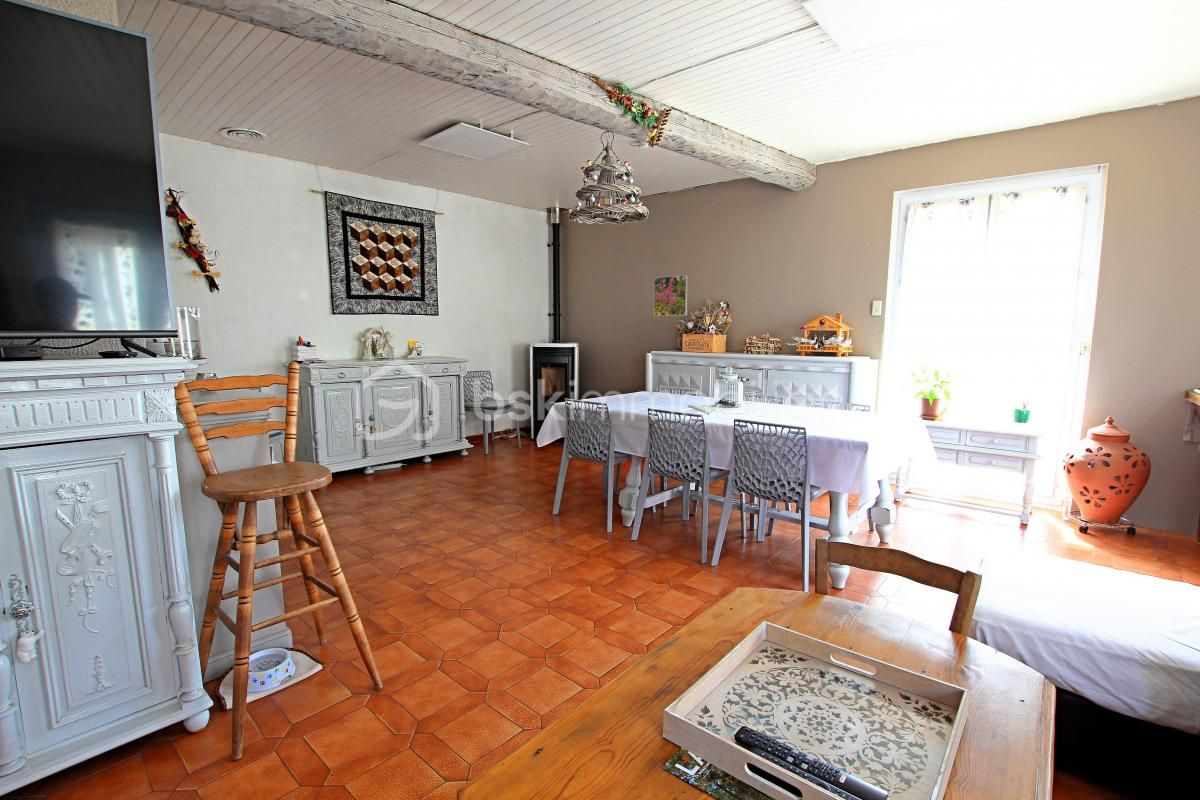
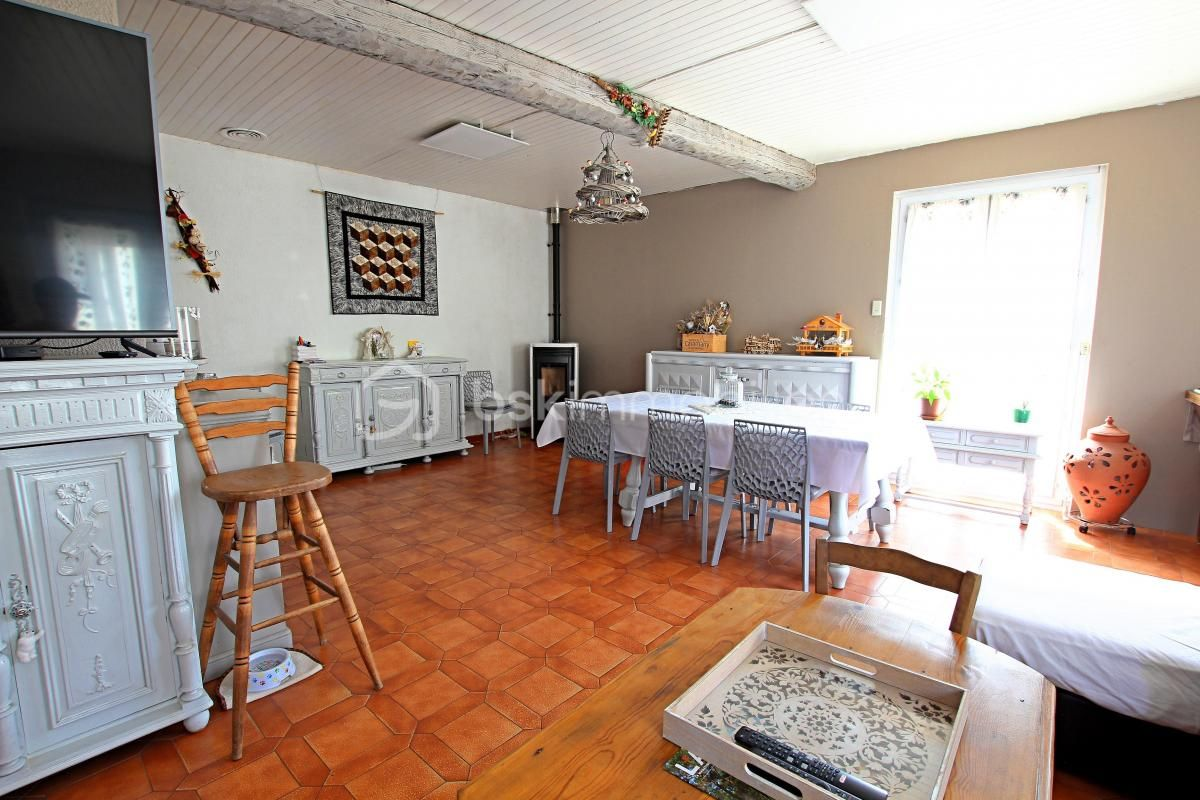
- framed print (670, 296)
